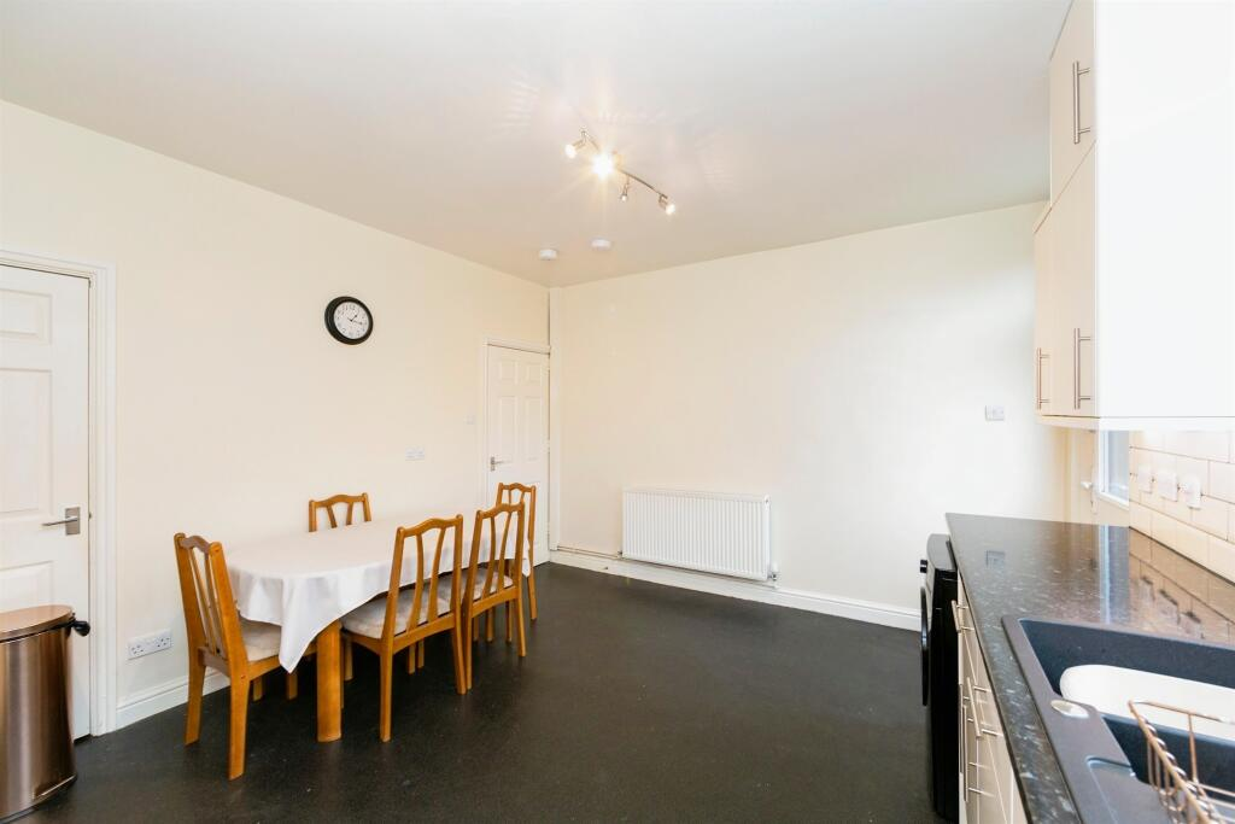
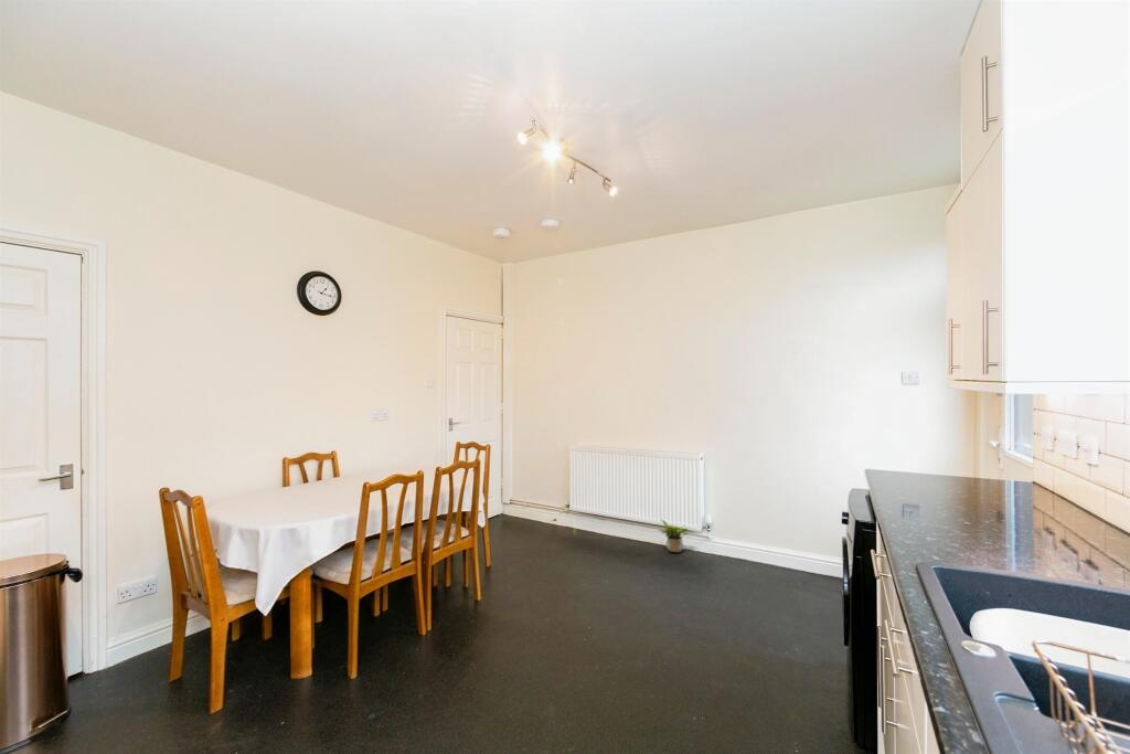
+ potted plant (674, 534)
